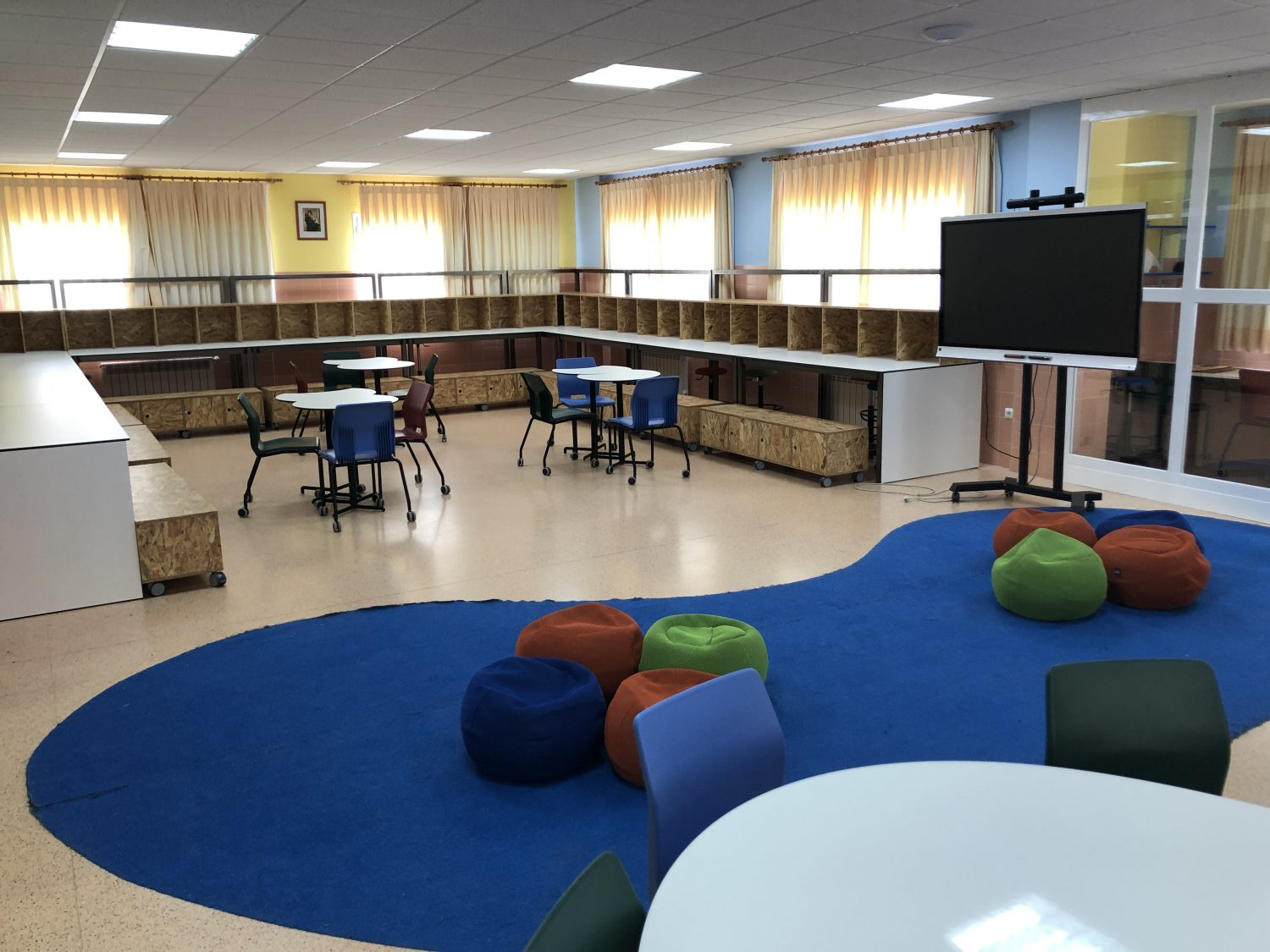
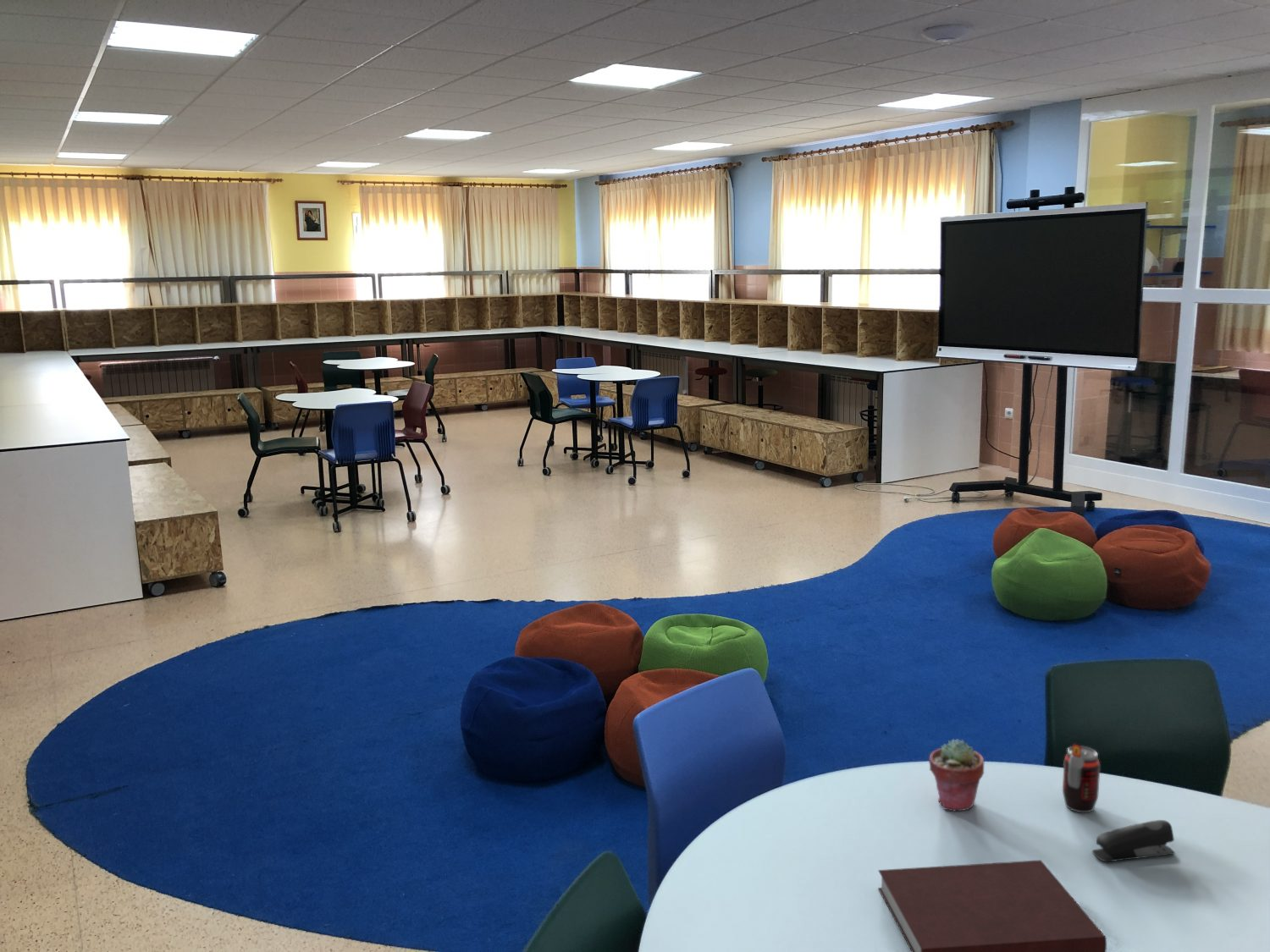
+ potted succulent (956, 771)
+ stapler (1134, 839)
+ beverage can (1080, 773)
+ notebook (986, 911)
